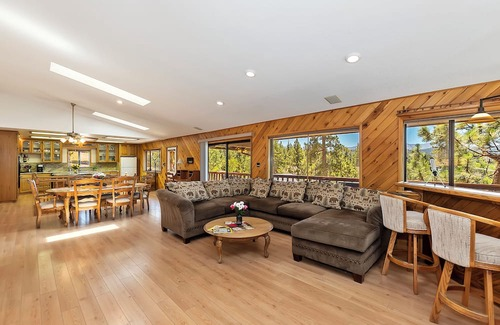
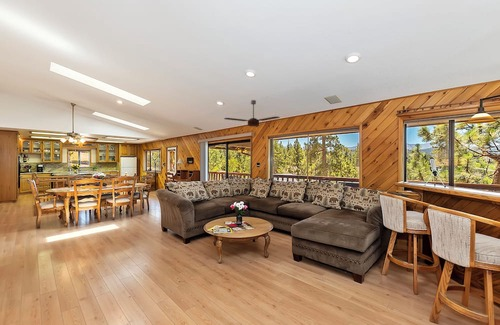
+ ceiling fan (253, 114)
